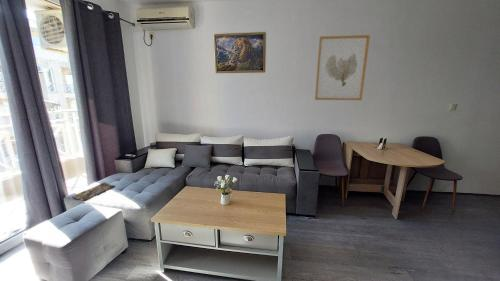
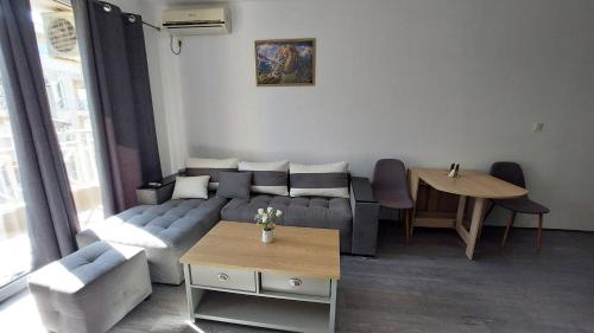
- wall art (340, 69)
- magazine (95, 190)
